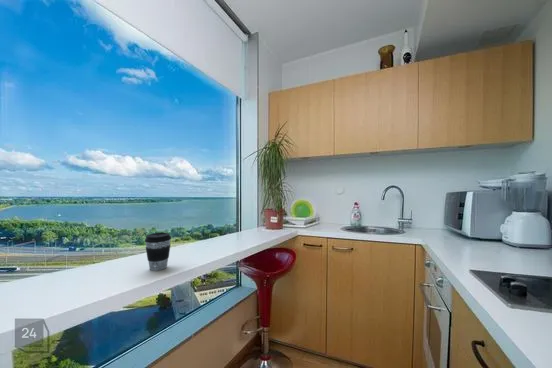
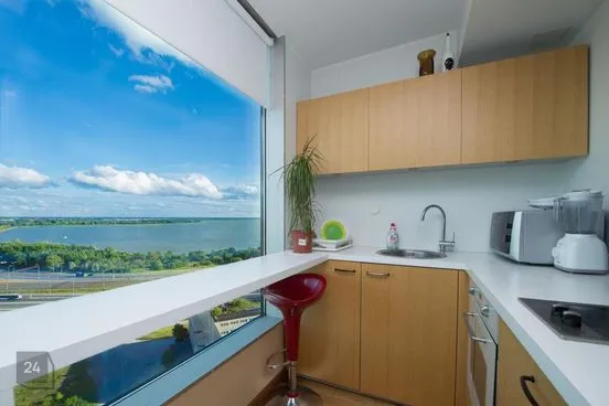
- coffee cup (158, 251)
